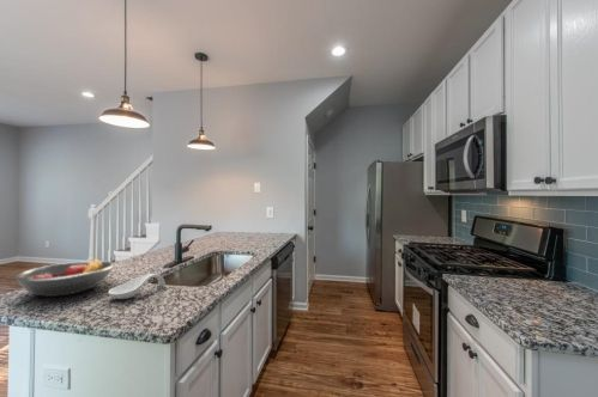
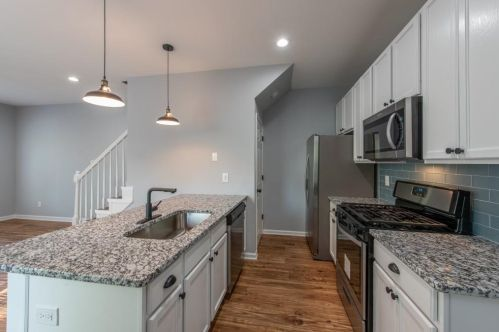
- fruit bowl (68, 276)
- spoon rest (138, 285)
